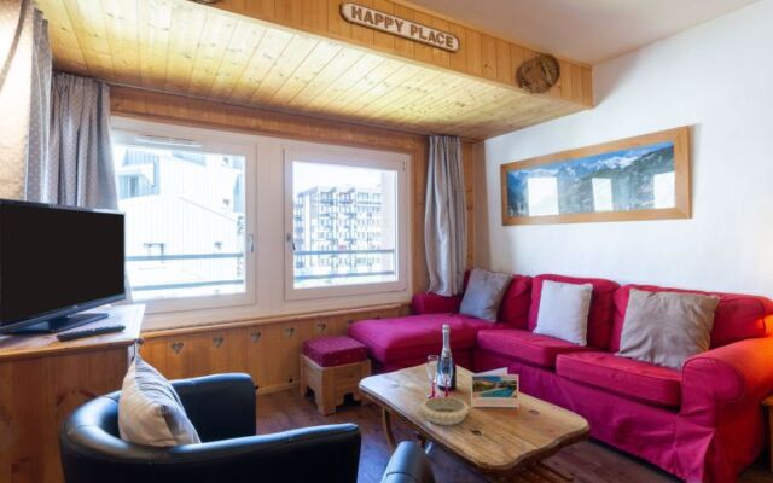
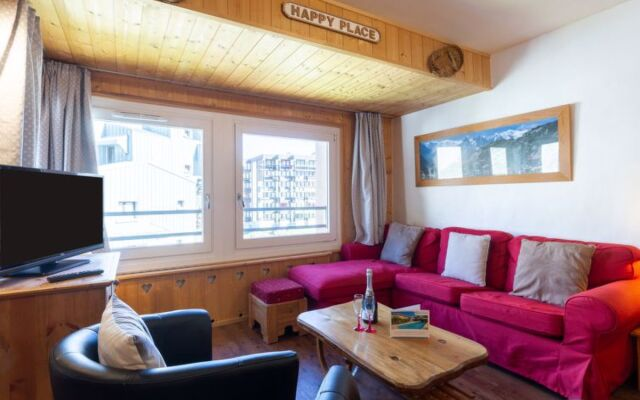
- decorative bowl (443, 412)
